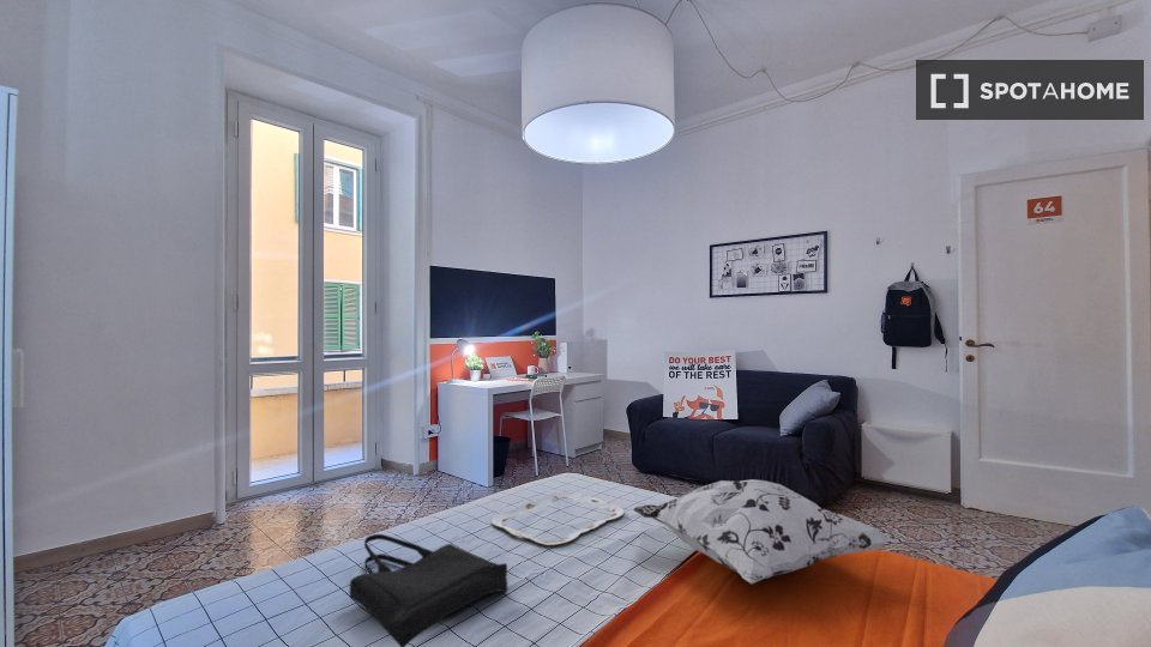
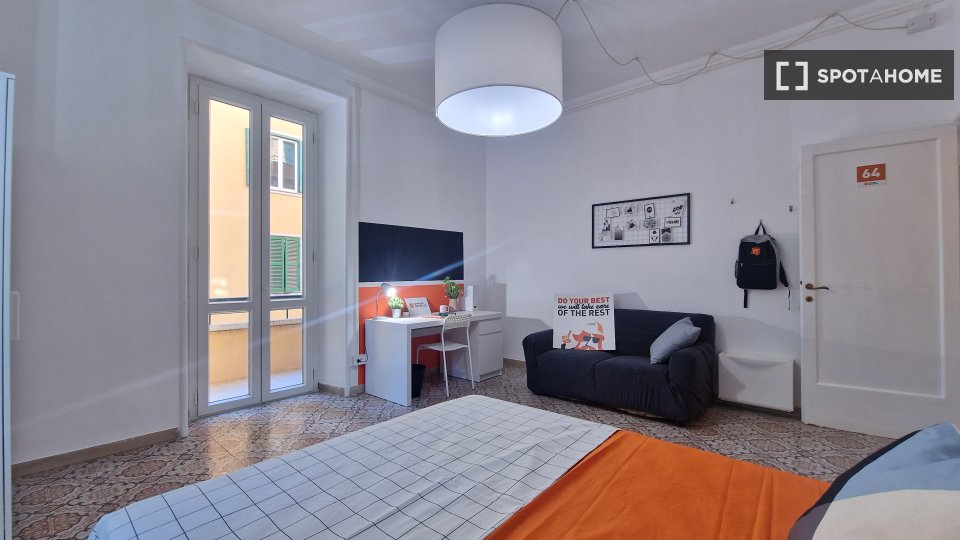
- serving tray (552, 502)
- tote bag (411, 572)
- decorative pillow (751, 524)
